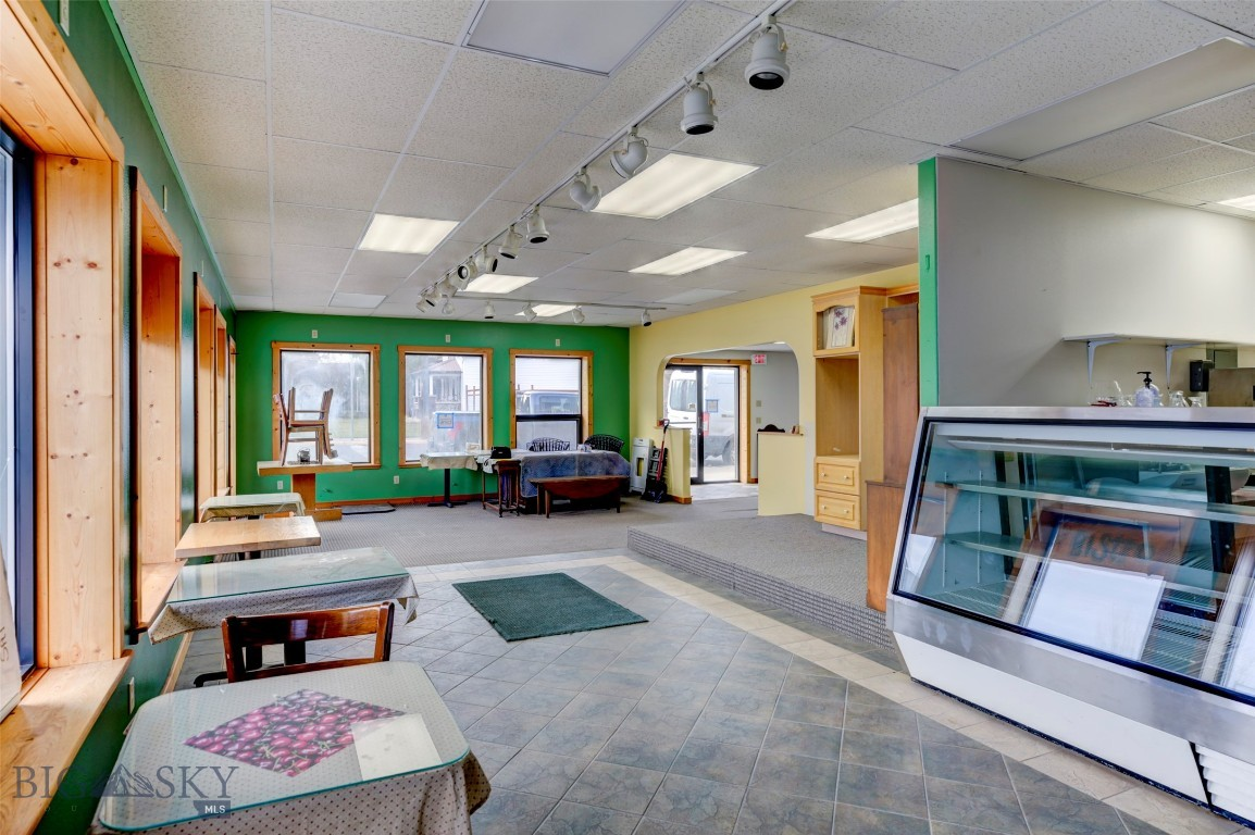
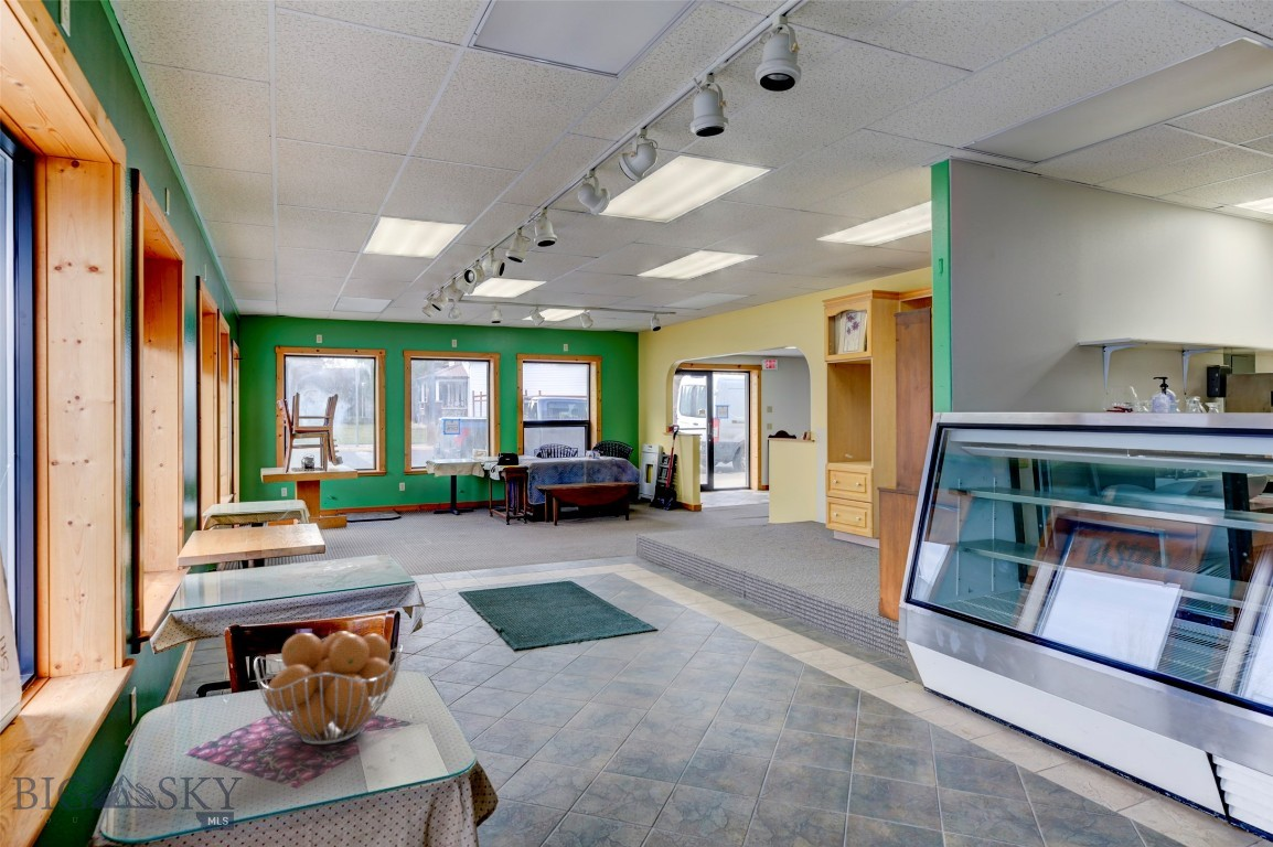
+ fruit basket (331, 682)
